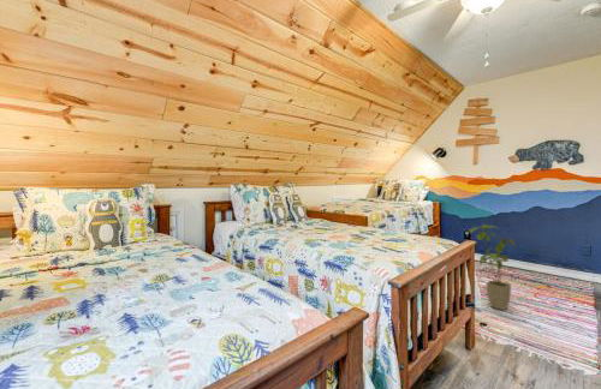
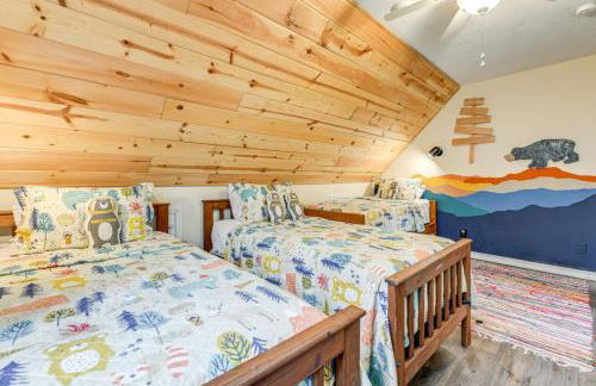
- house plant (492, 267)
